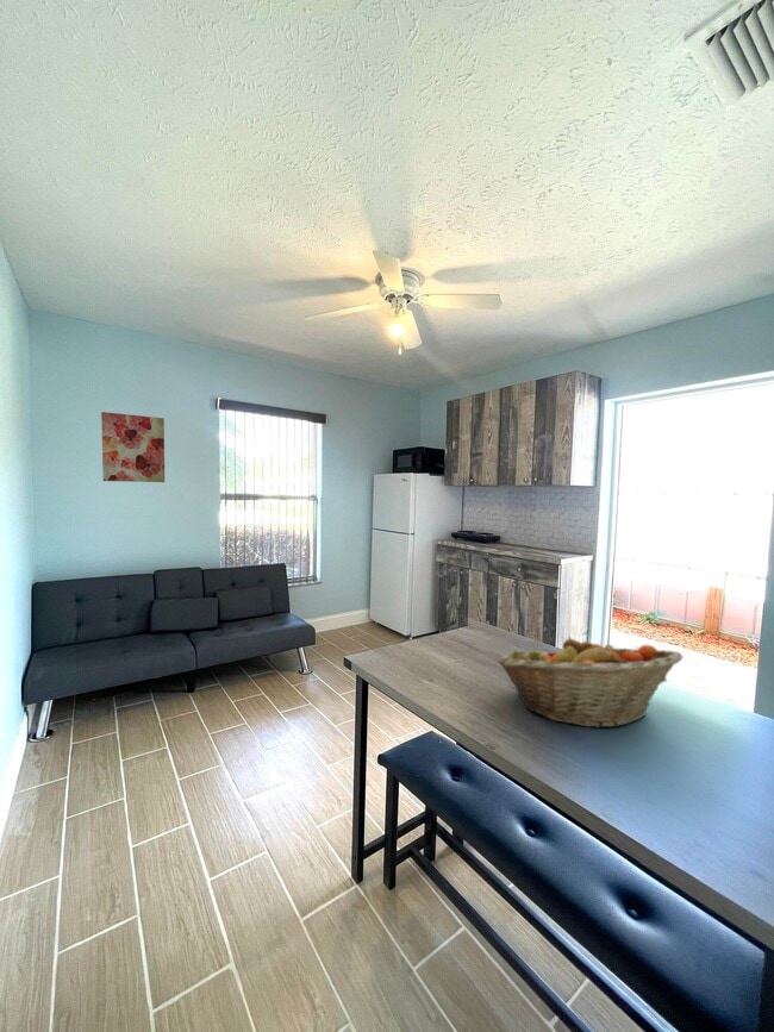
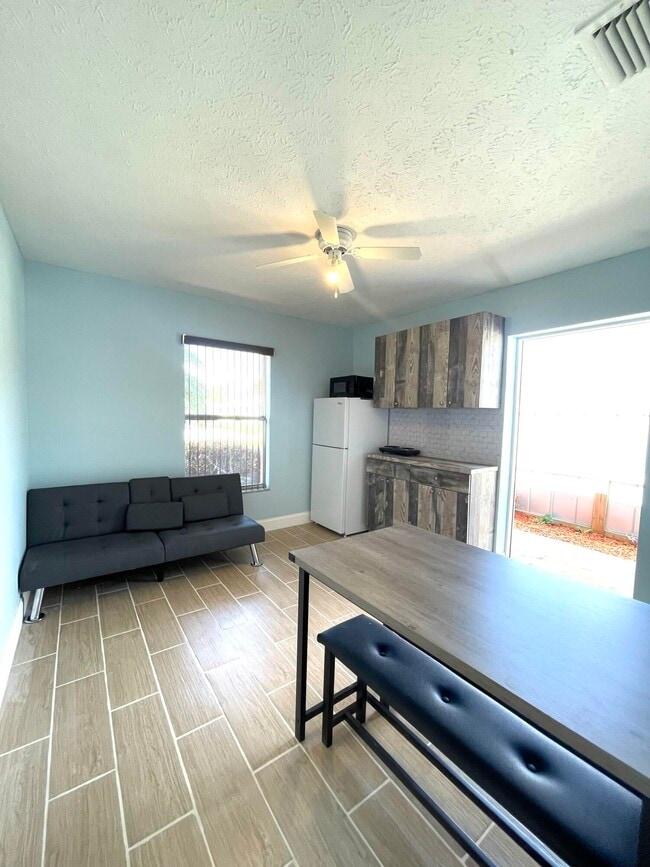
- wall art (133, 448)
- fruit basket (585, 670)
